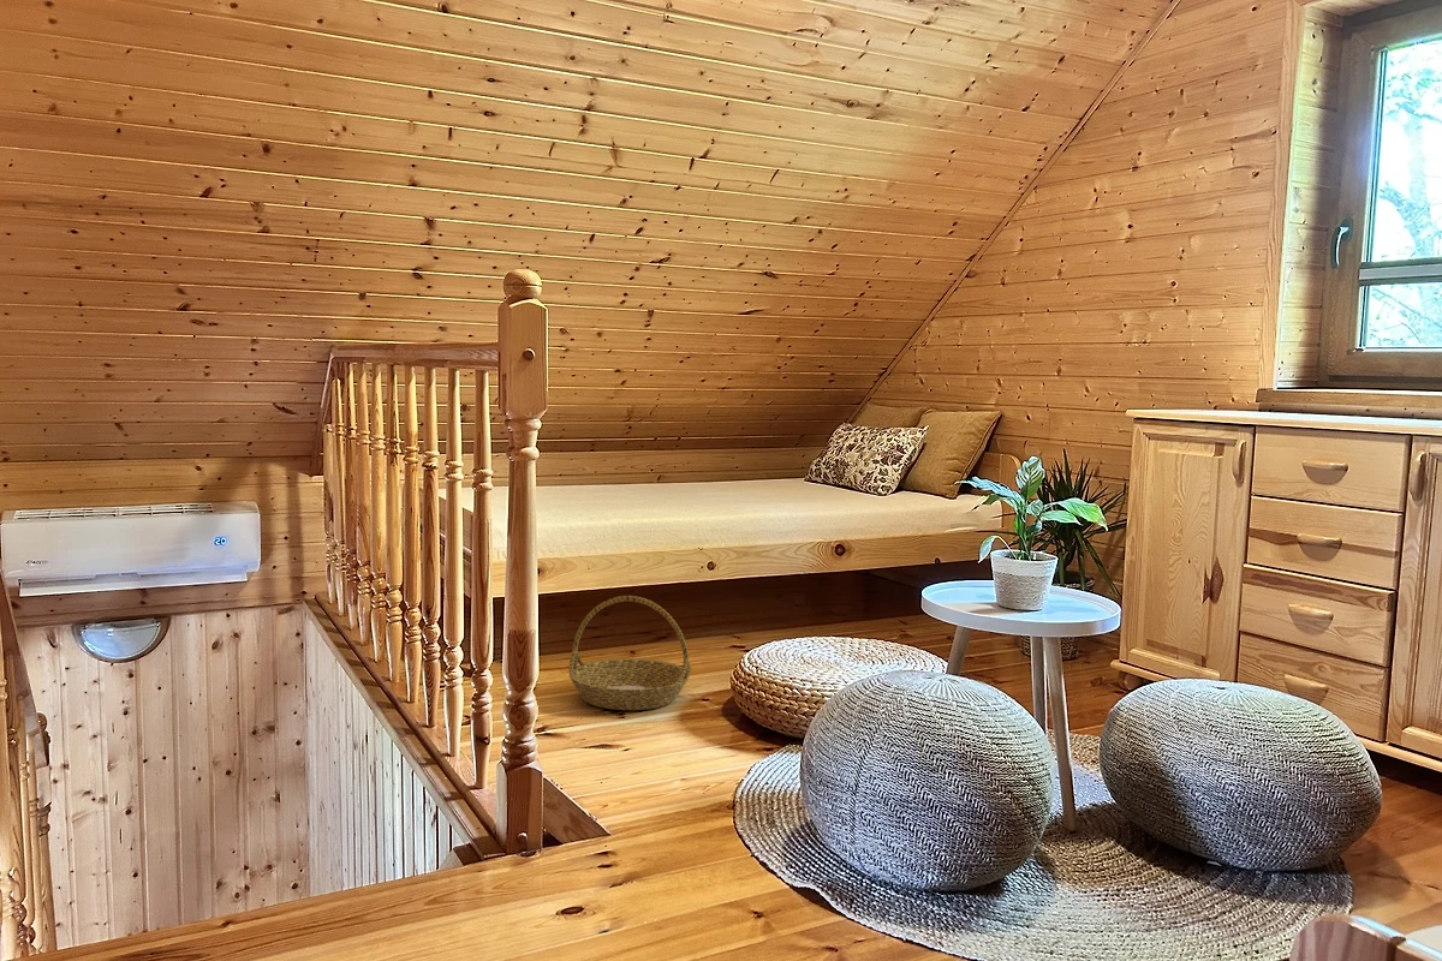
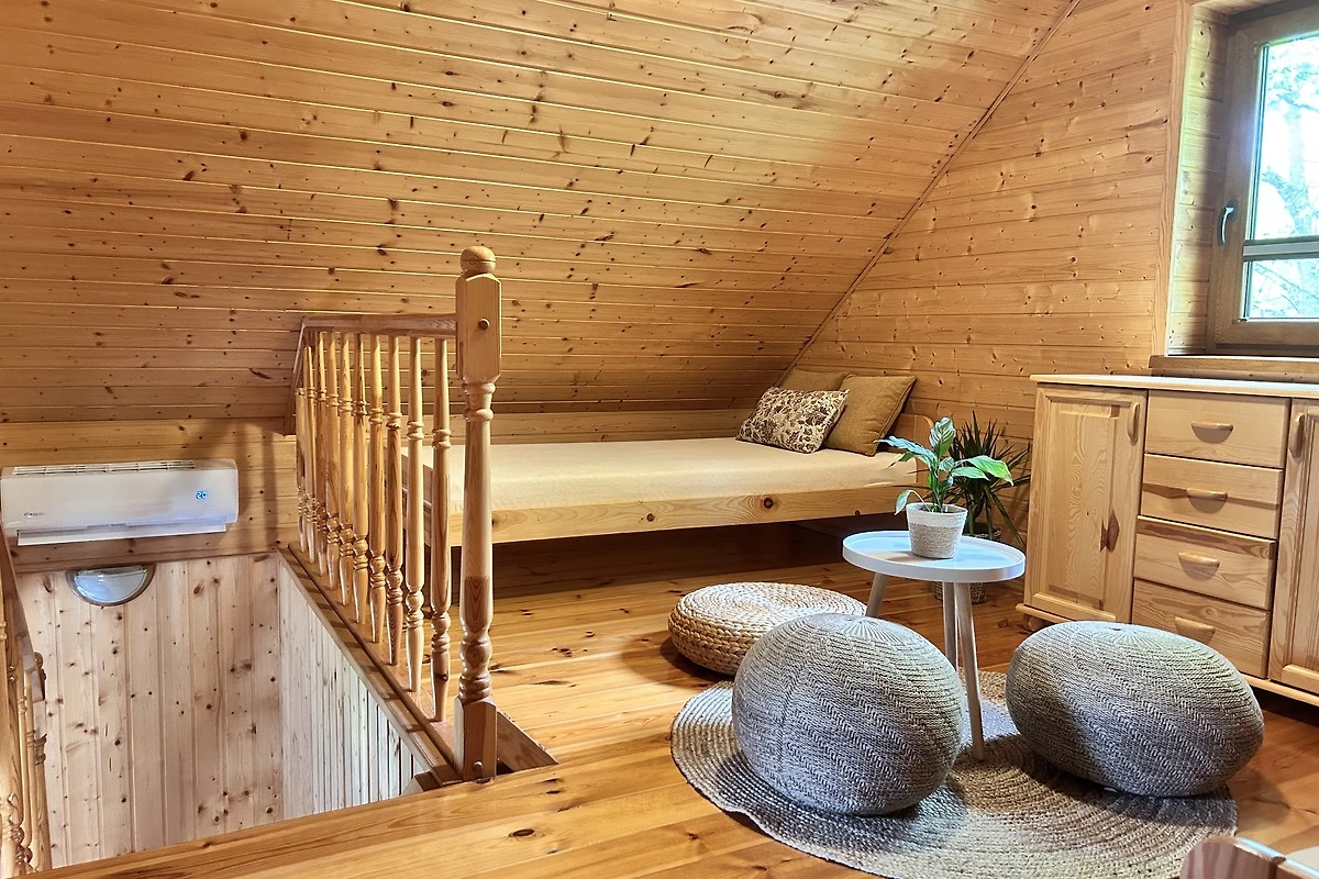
- basket (630, 658)
